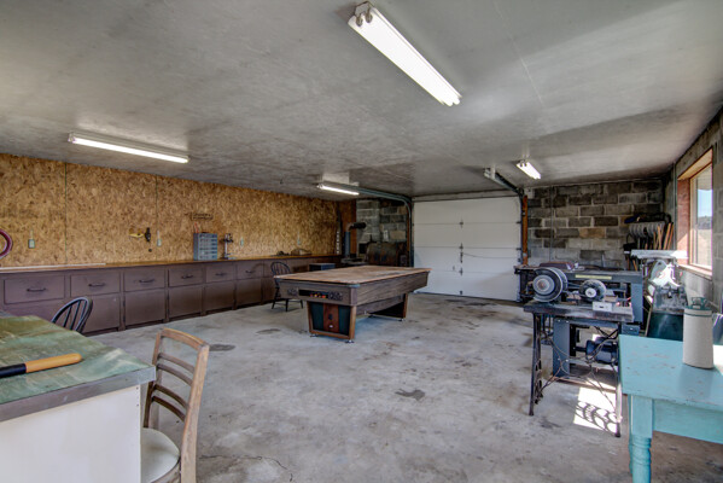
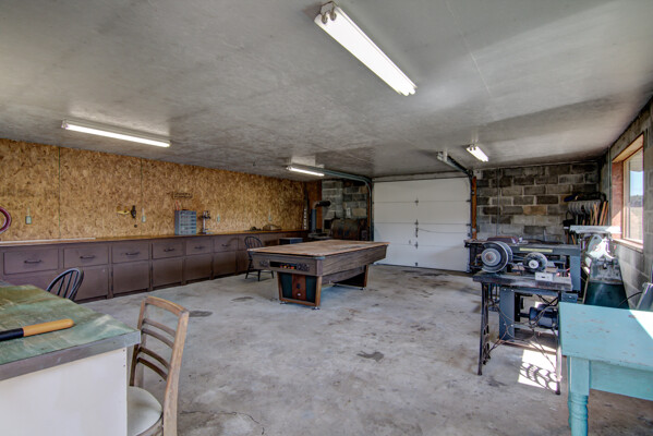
- water bottle (698, 330)
